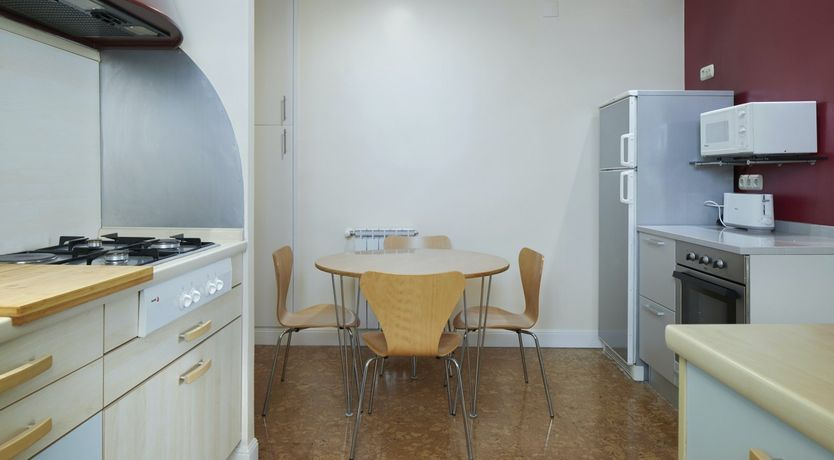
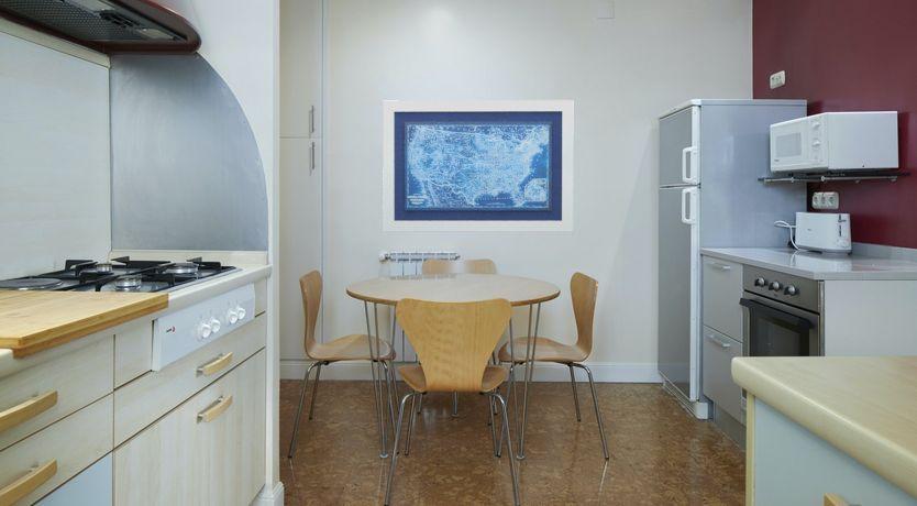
+ wall art (477, 166)
